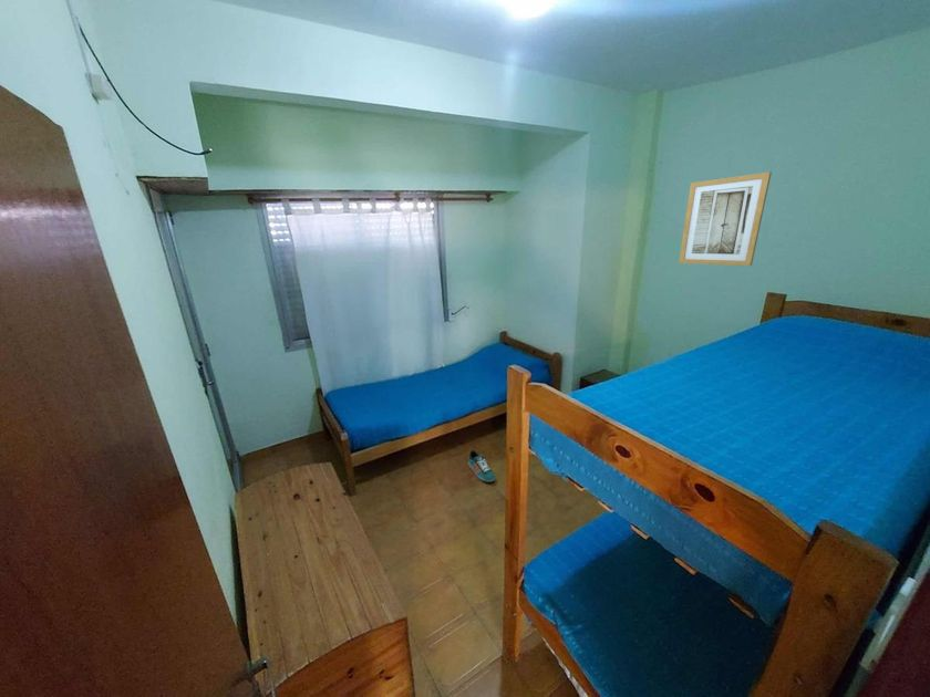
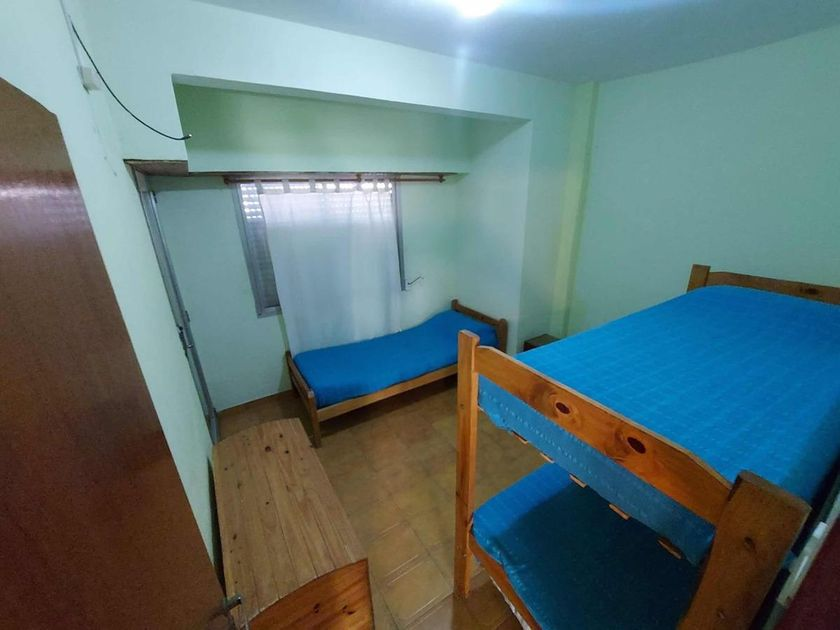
- sneaker (480, 465)
- wall art (720, 222)
